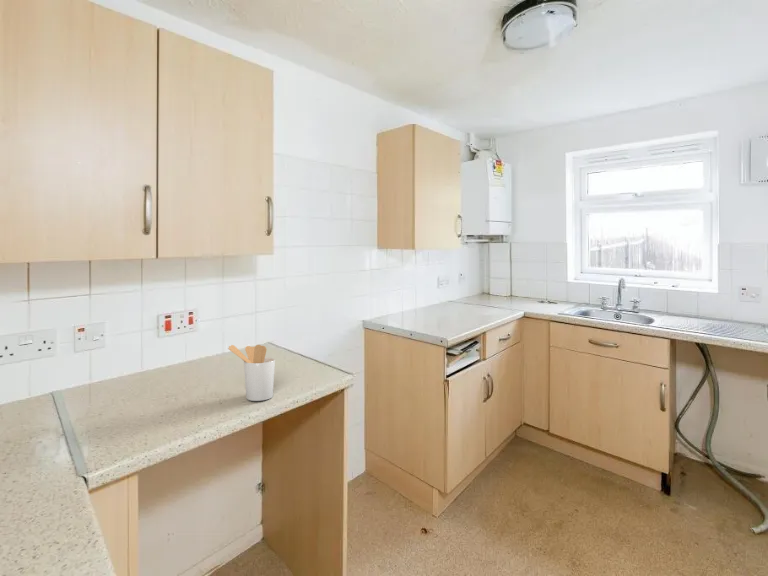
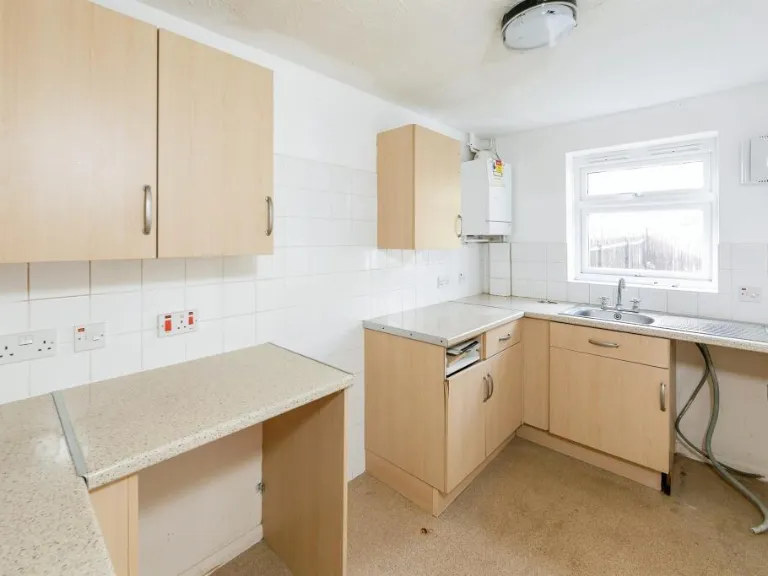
- utensil holder (251, 370)
